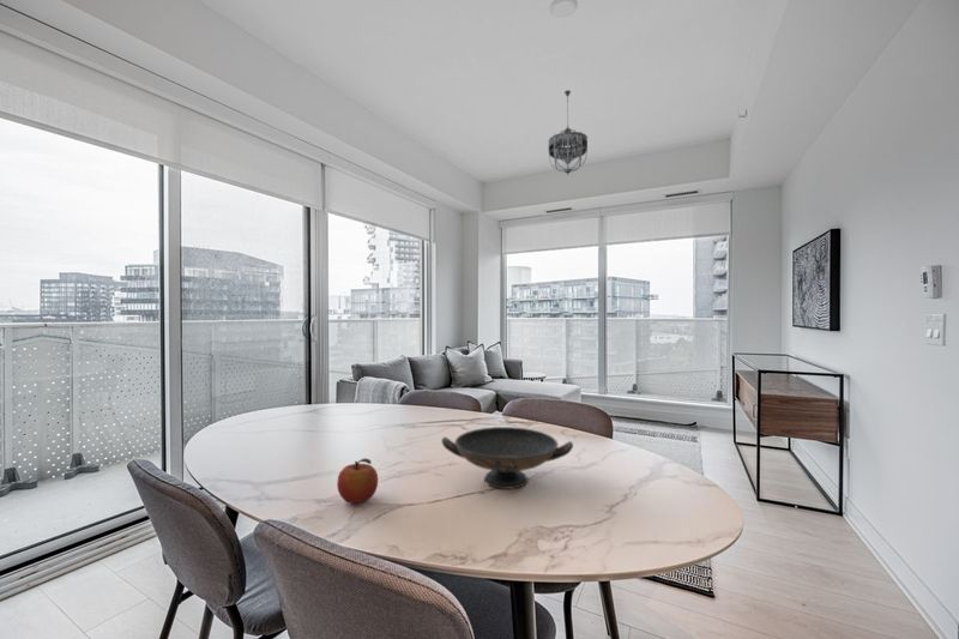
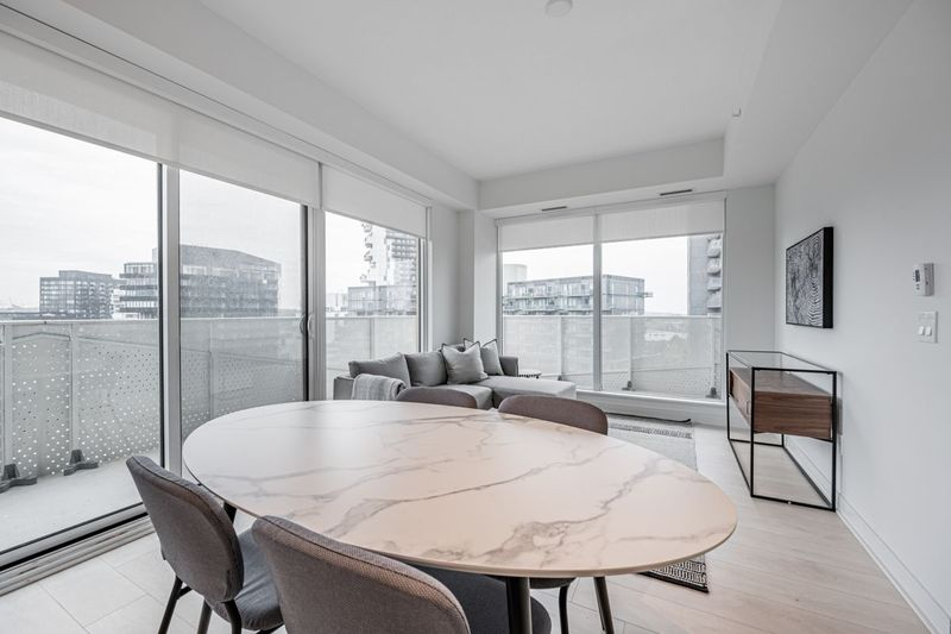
- decorative bowl (506, 459)
- chandelier (567, 133)
- fruit (357, 478)
